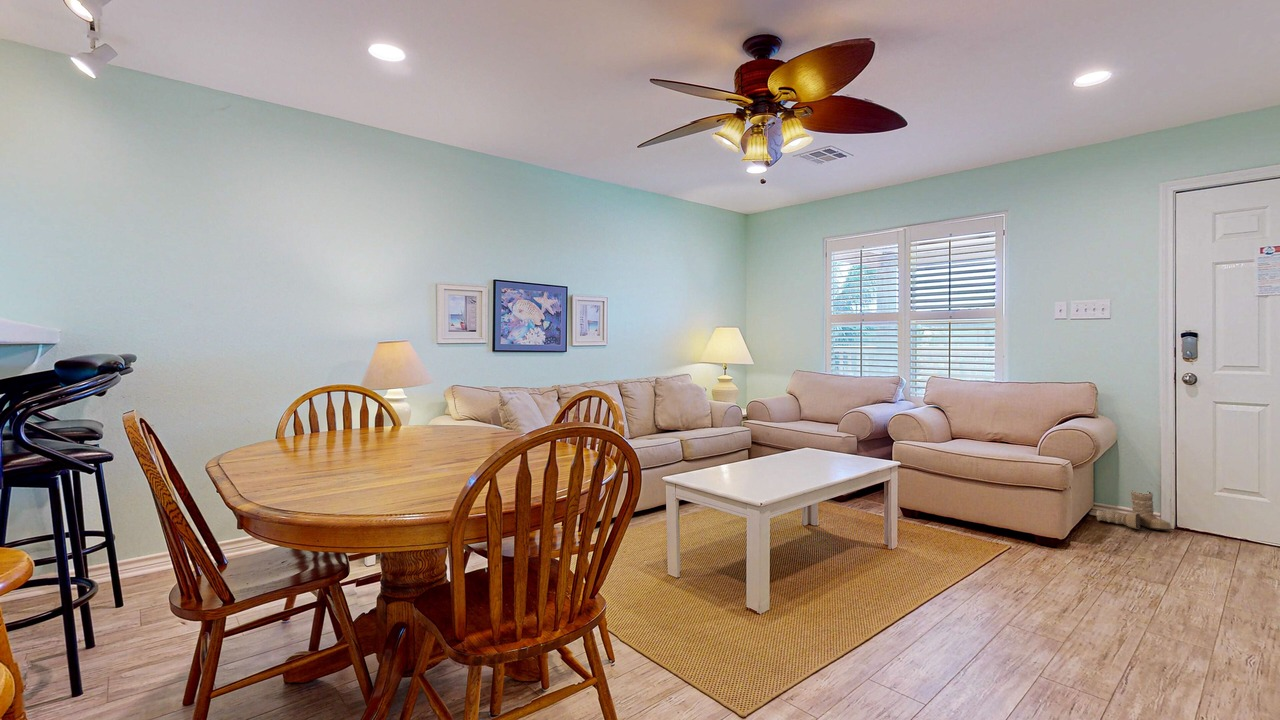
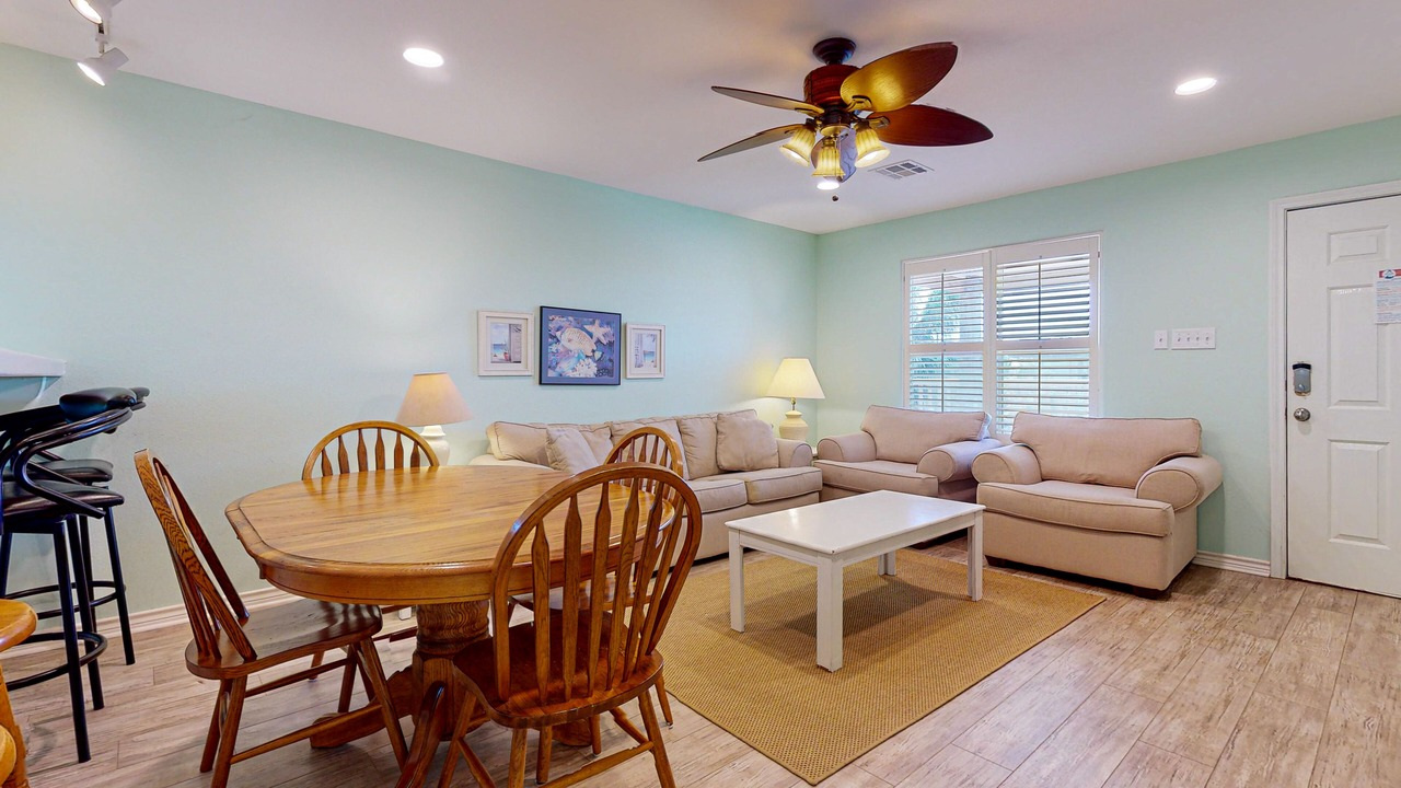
- boots (1132, 509)
